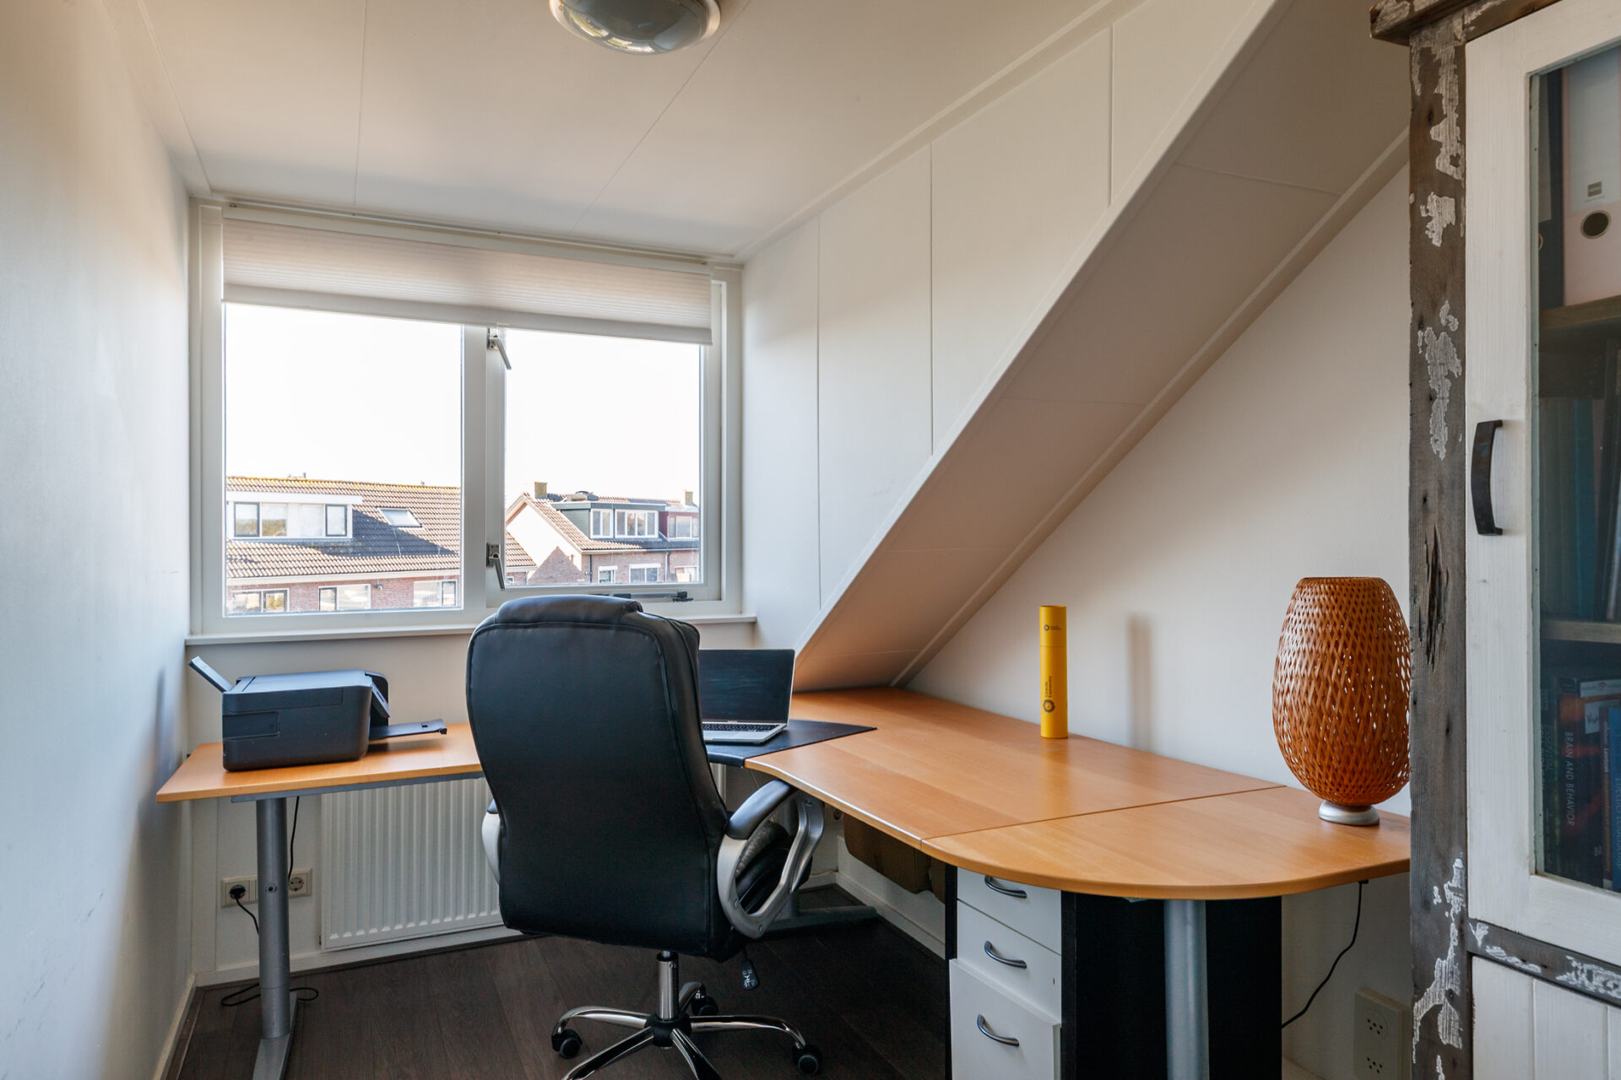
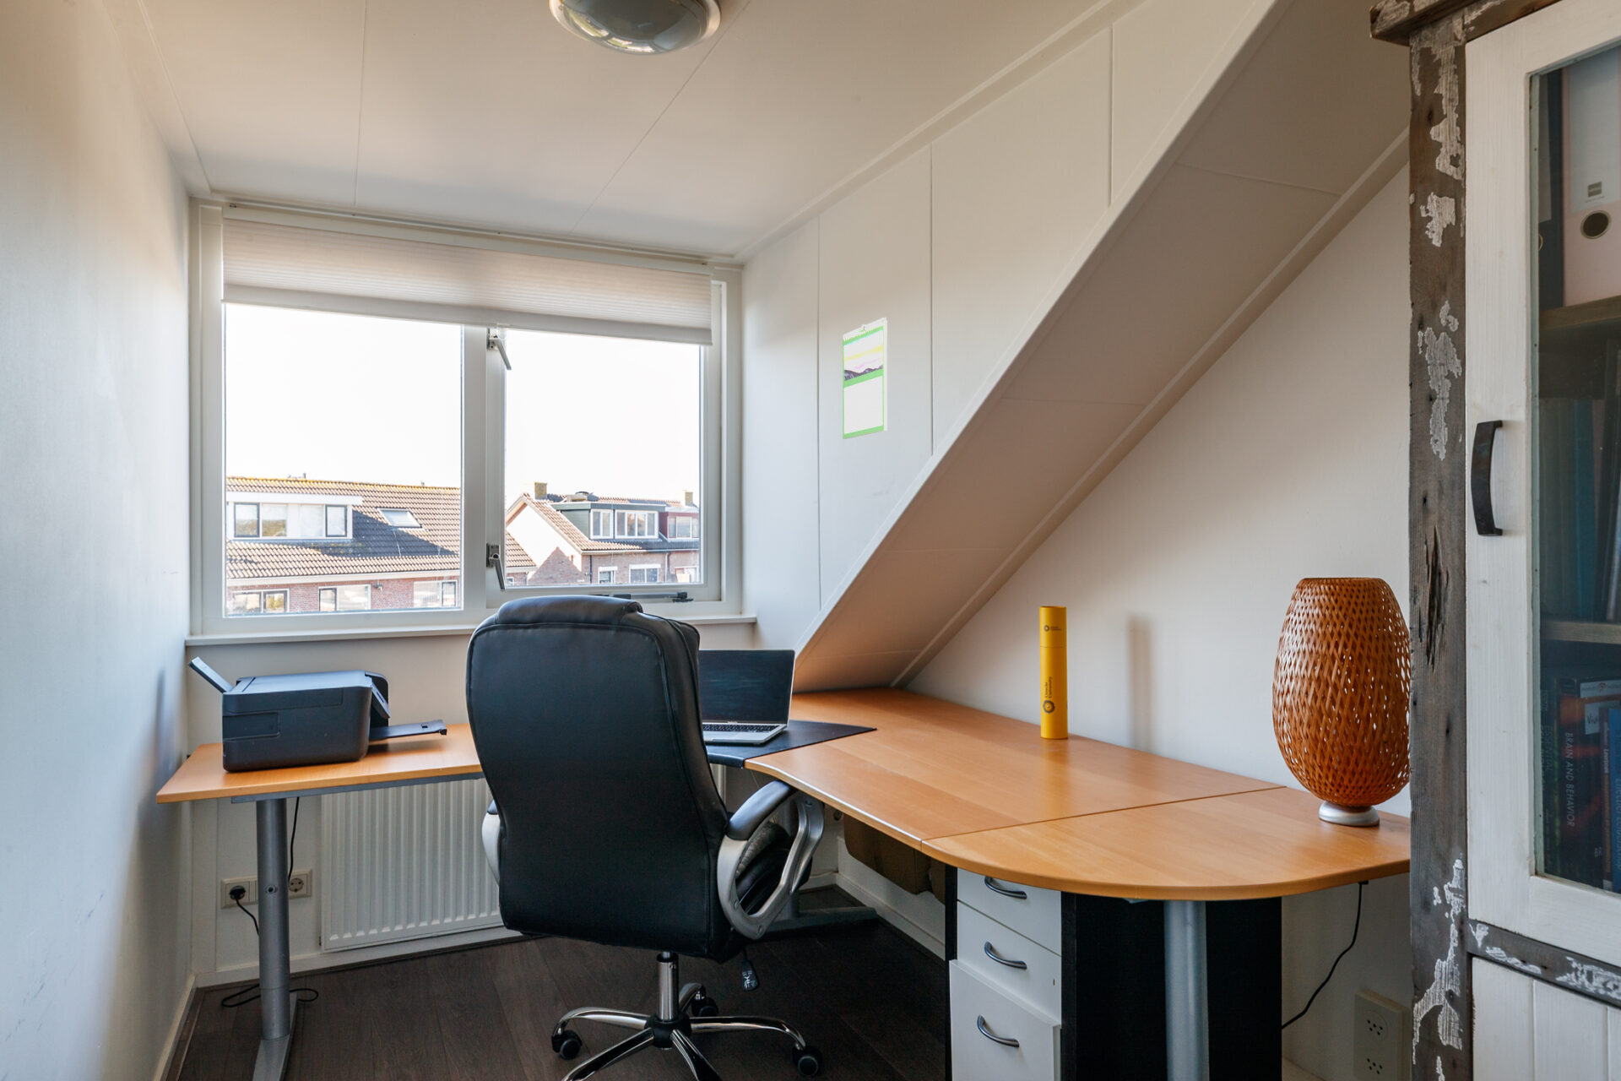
+ calendar (864, 379)
